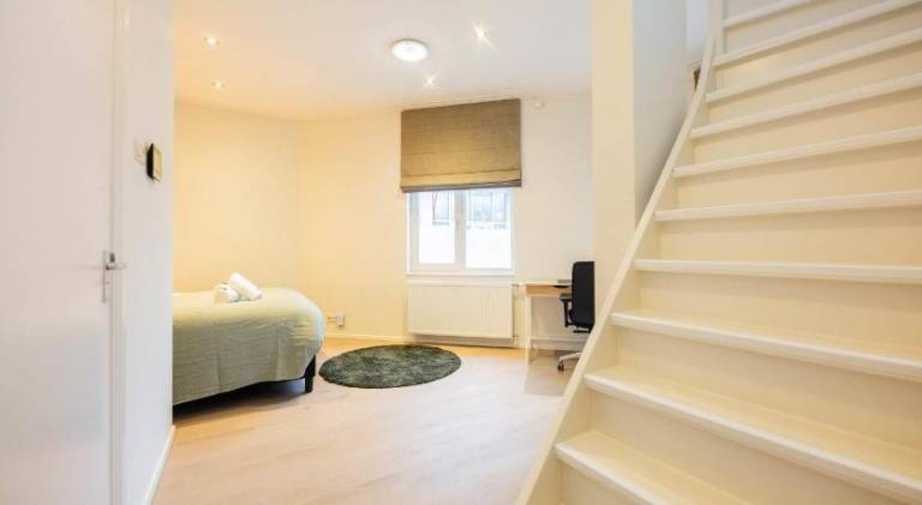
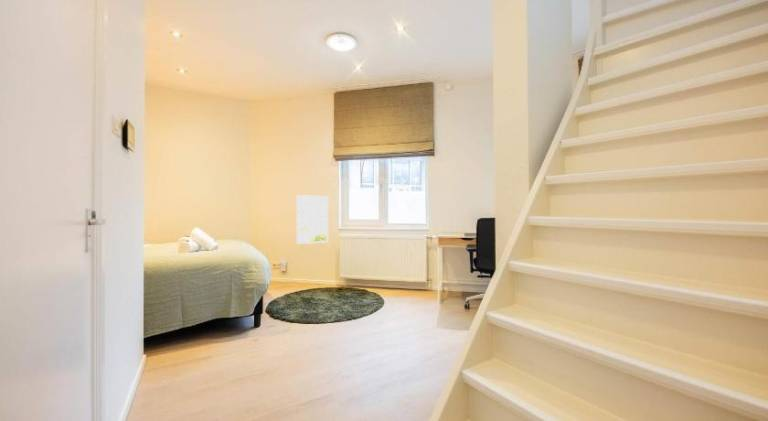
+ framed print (312, 219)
